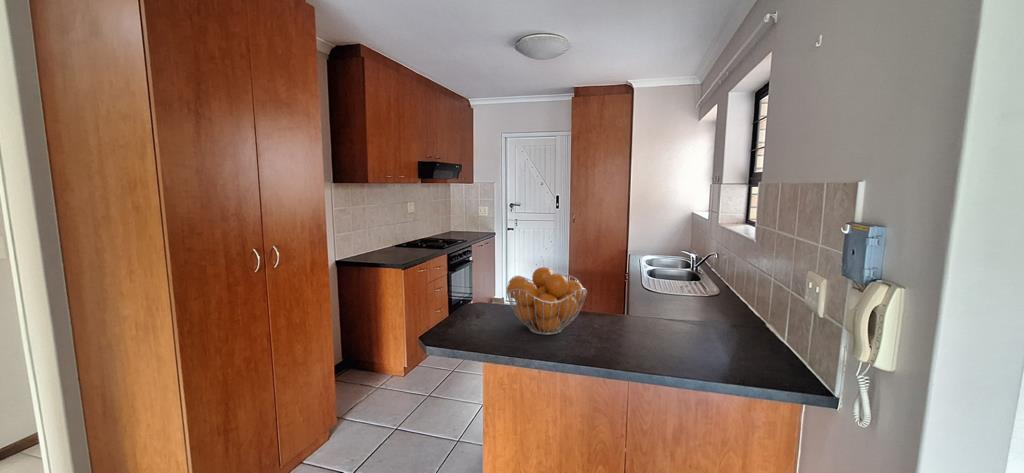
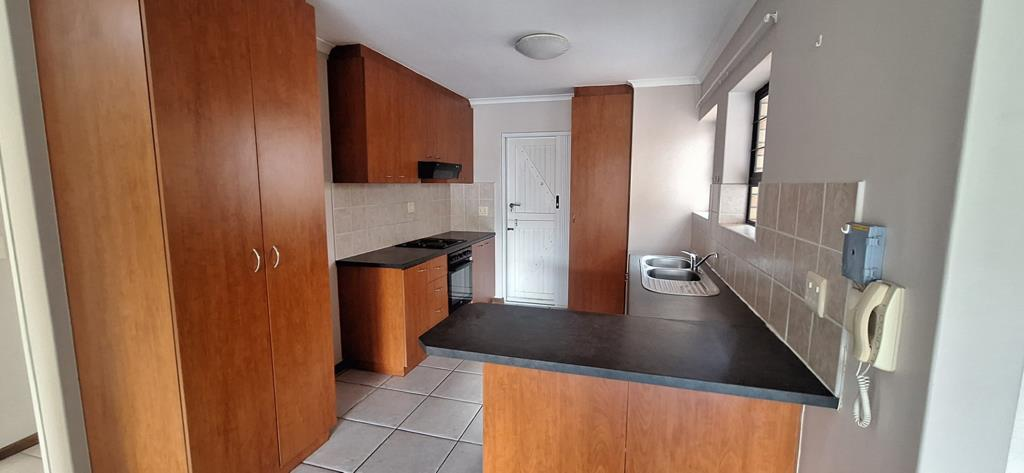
- fruit basket (545, 299)
